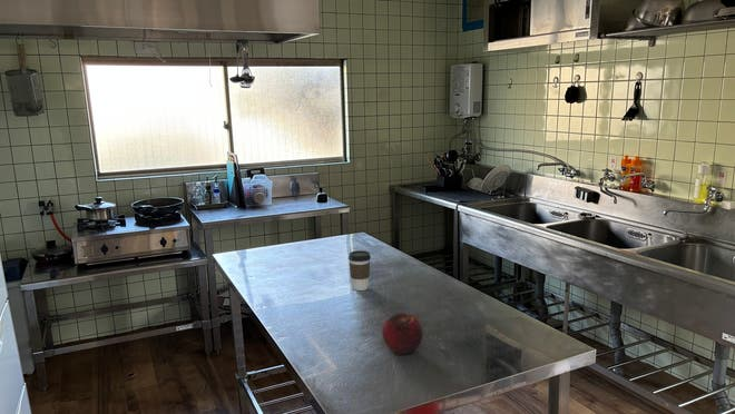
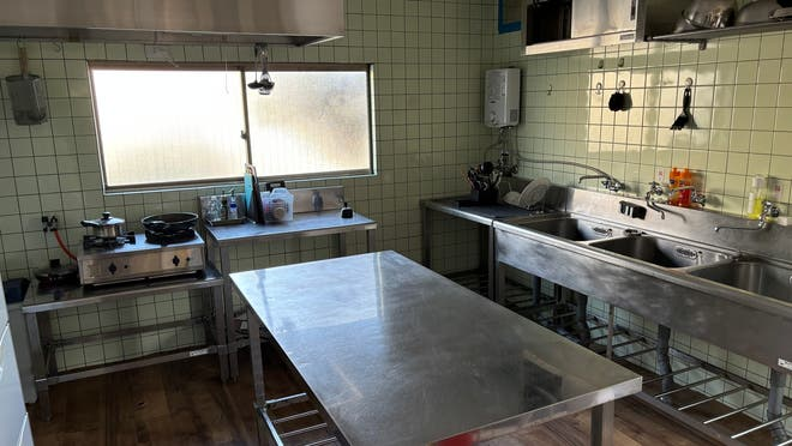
- fruit (402, 333)
- coffee cup (360, 270)
